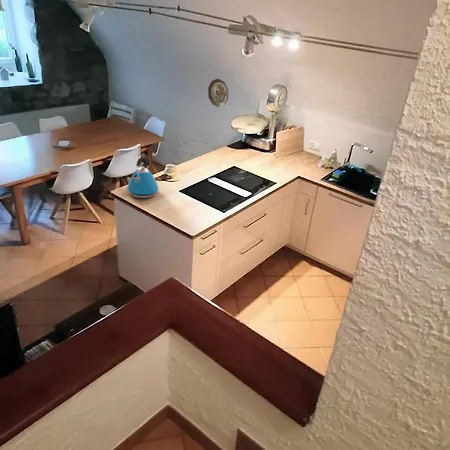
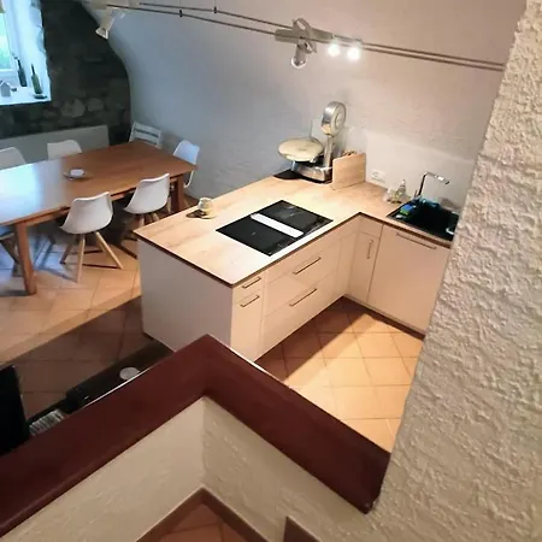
- decorative plate (218, 93)
- kettle (143, 173)
